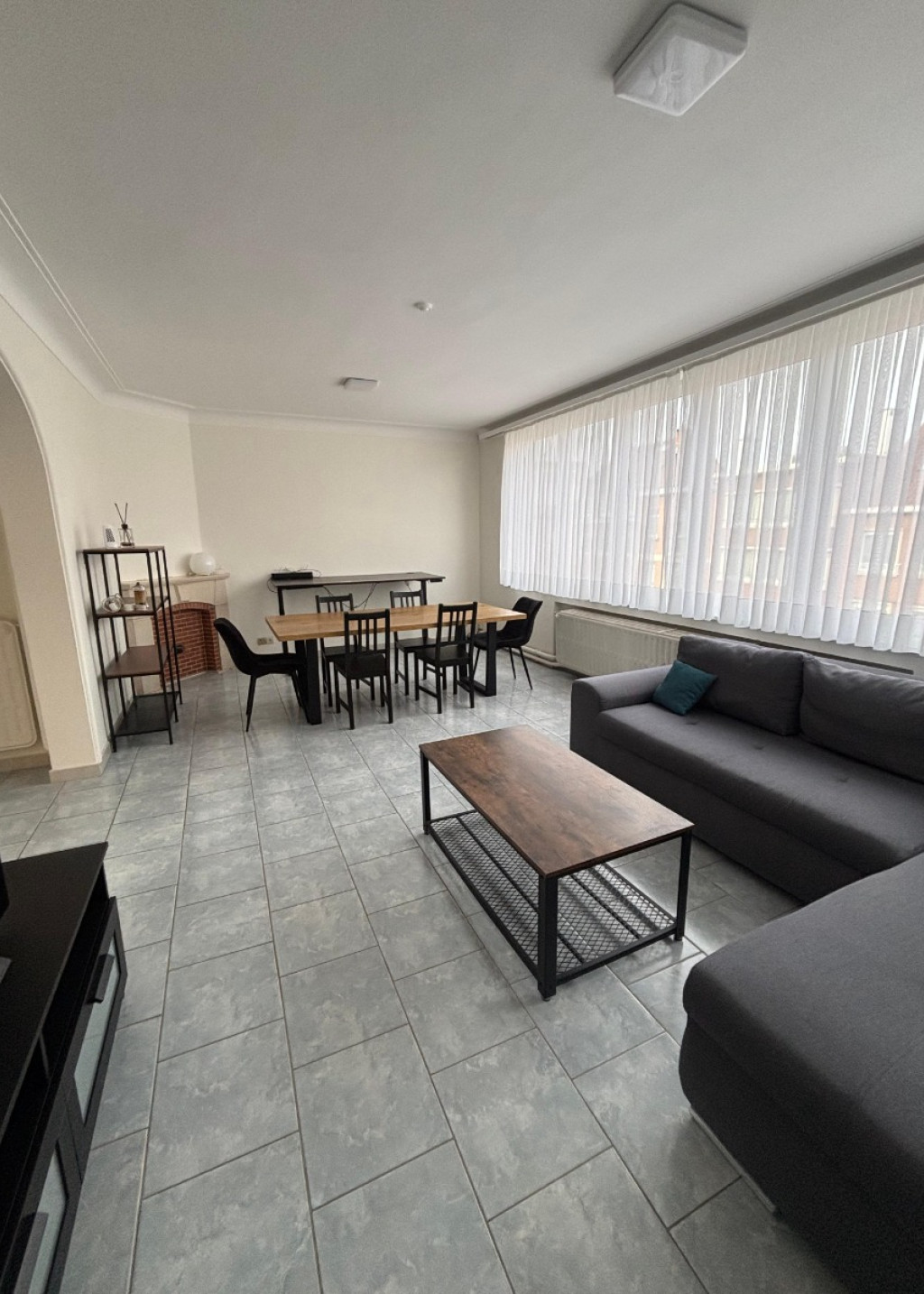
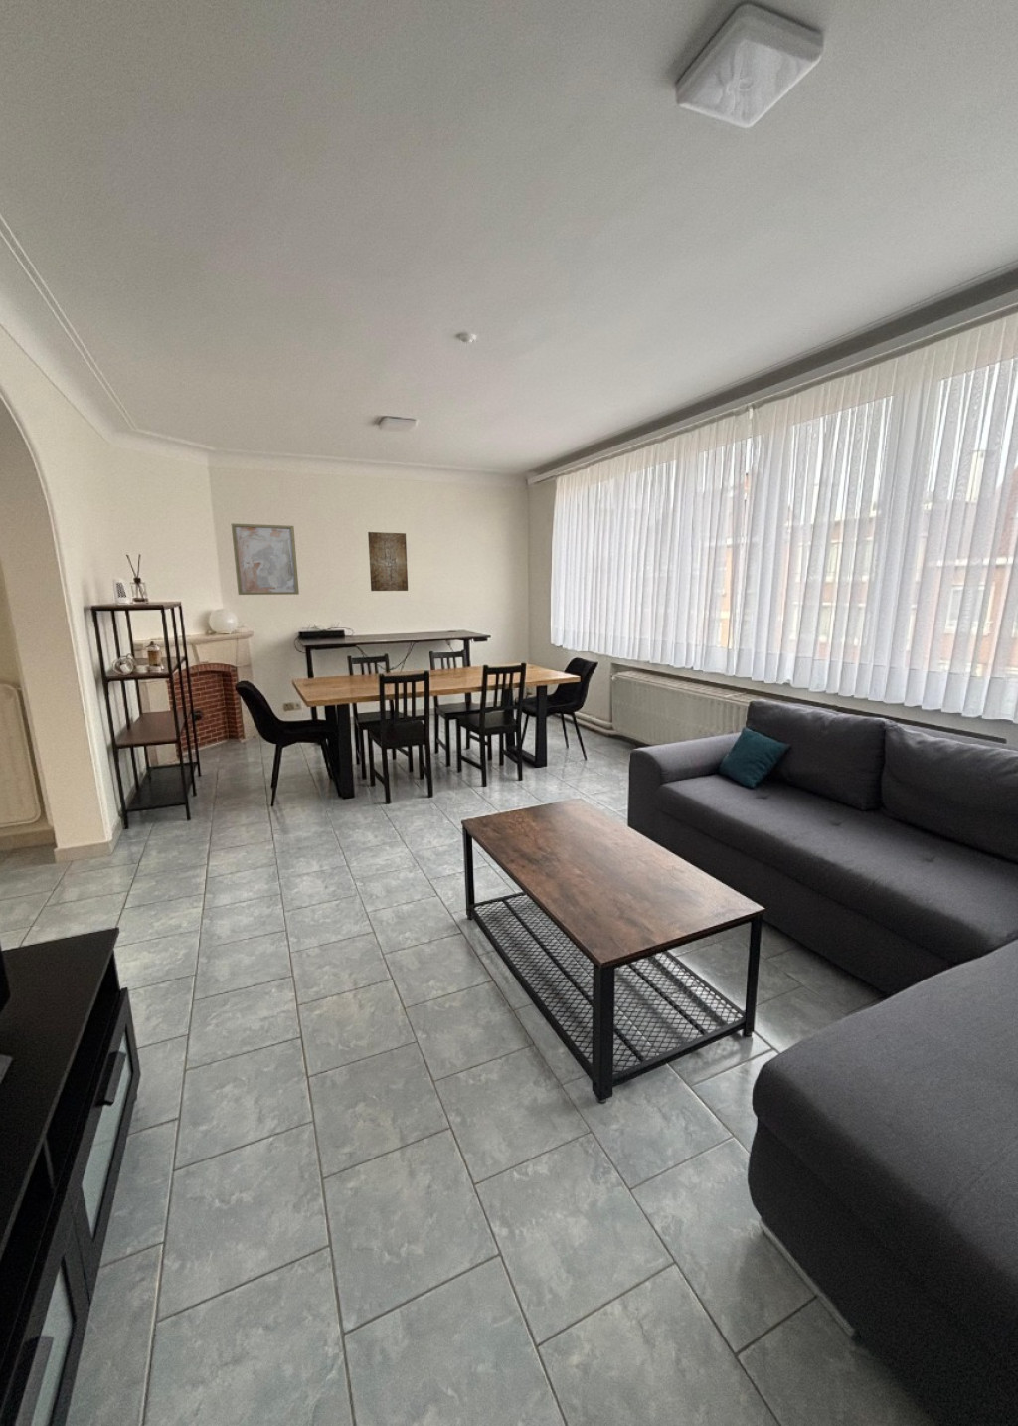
+ wall art (266, 560)
+ wall art (388, 562)
